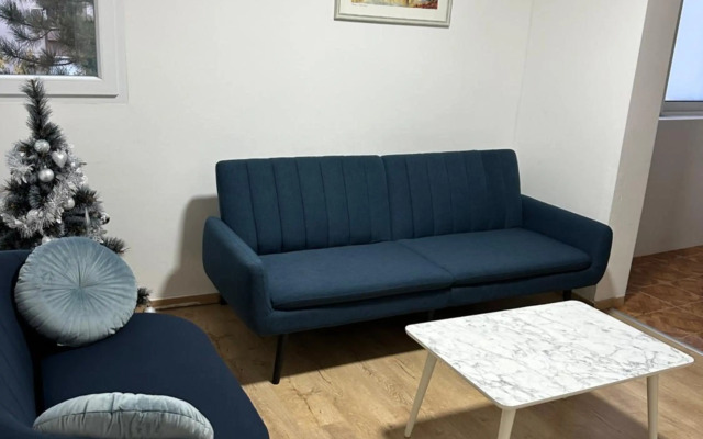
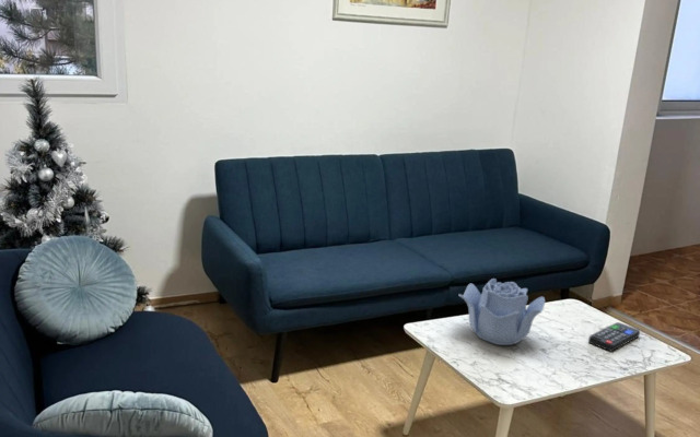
+ remote control (615, 335)
+ decorative bowl (500, 310)
